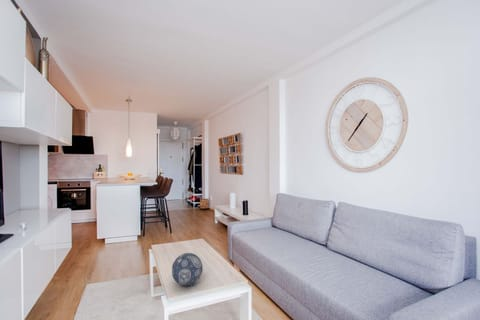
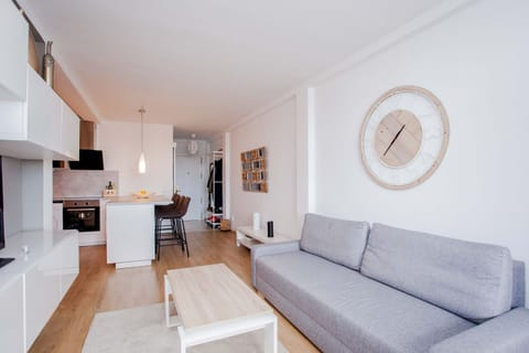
- decorative ball (187, 269)
